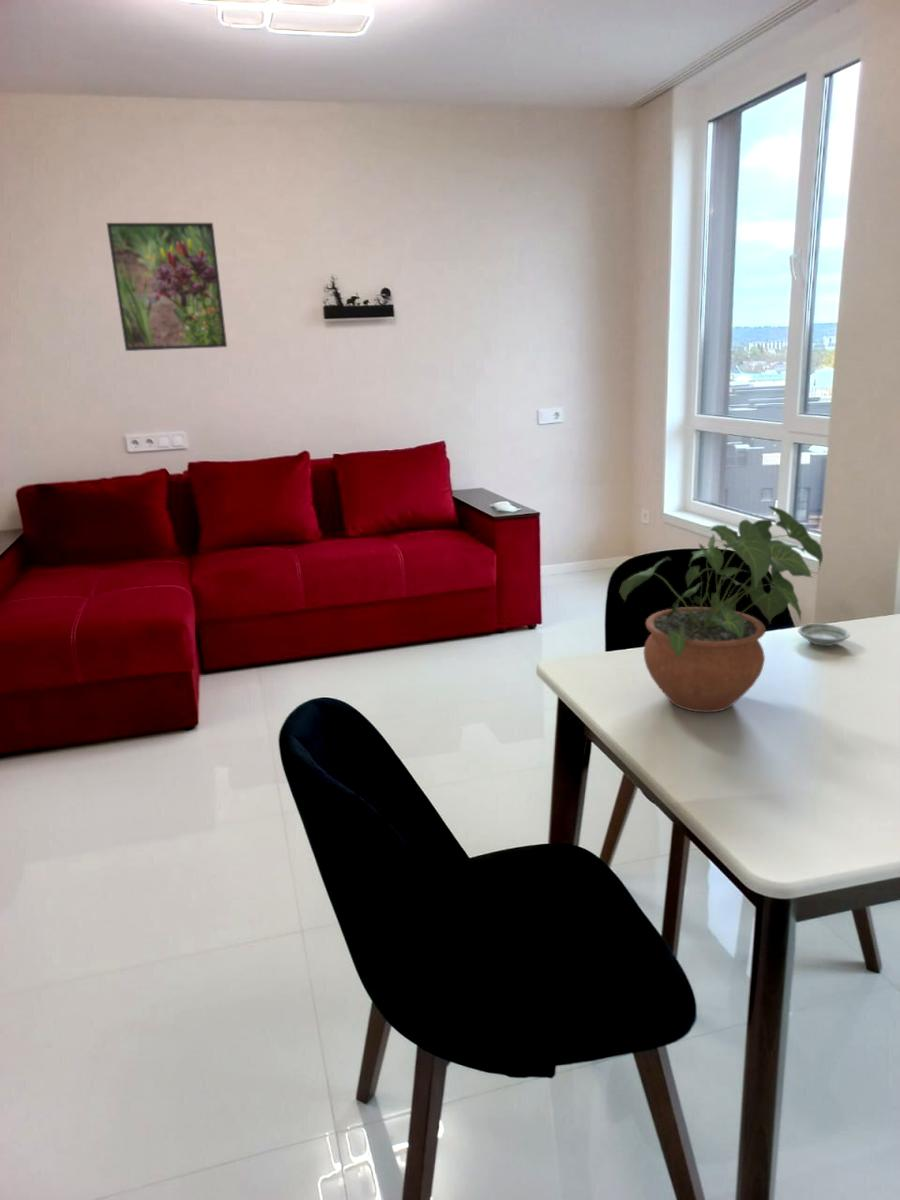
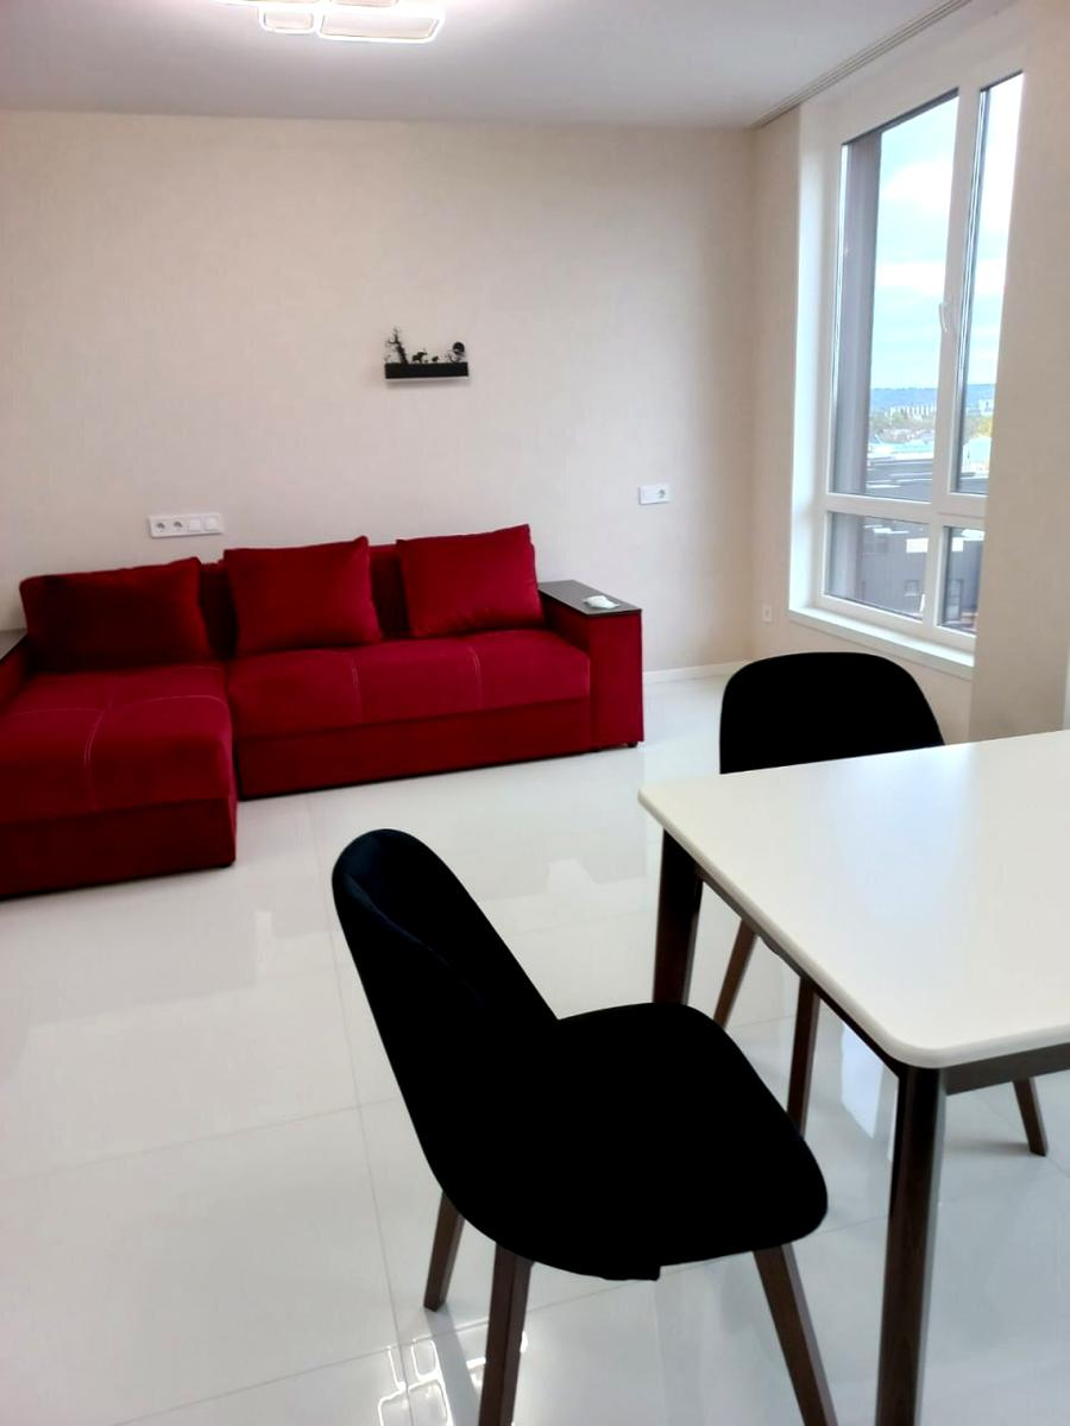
- potted plant (731, 606)
- saucer (823, 636)
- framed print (169, 287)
